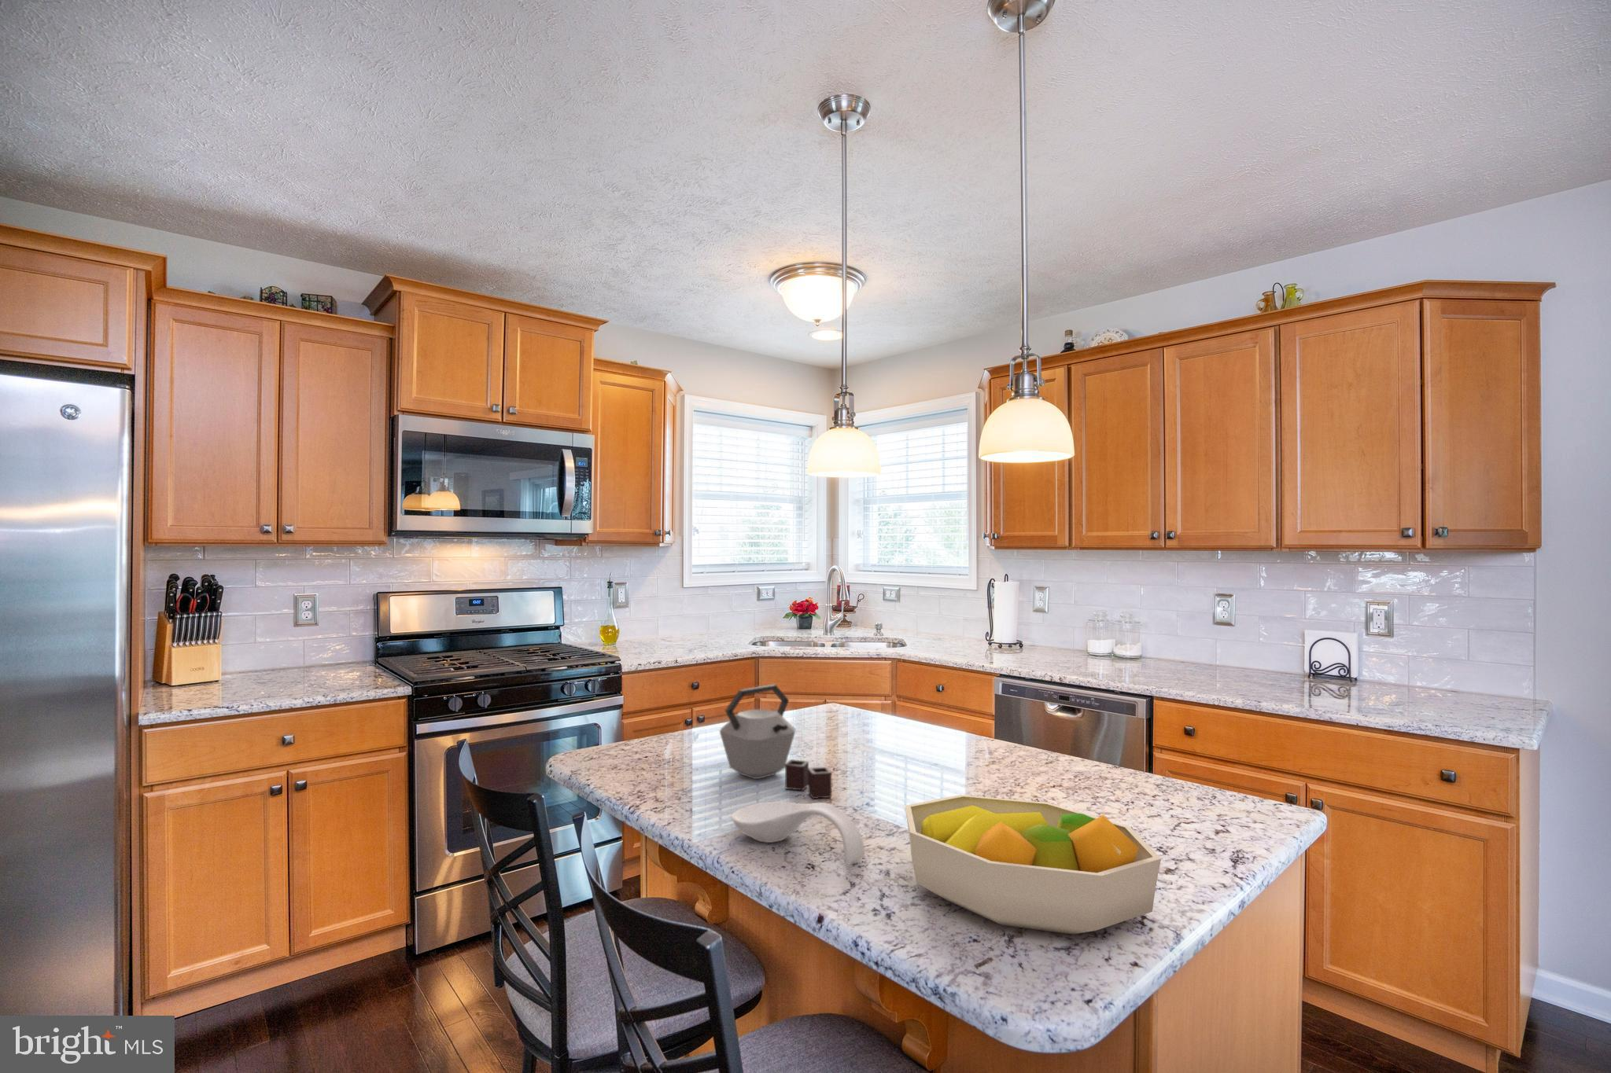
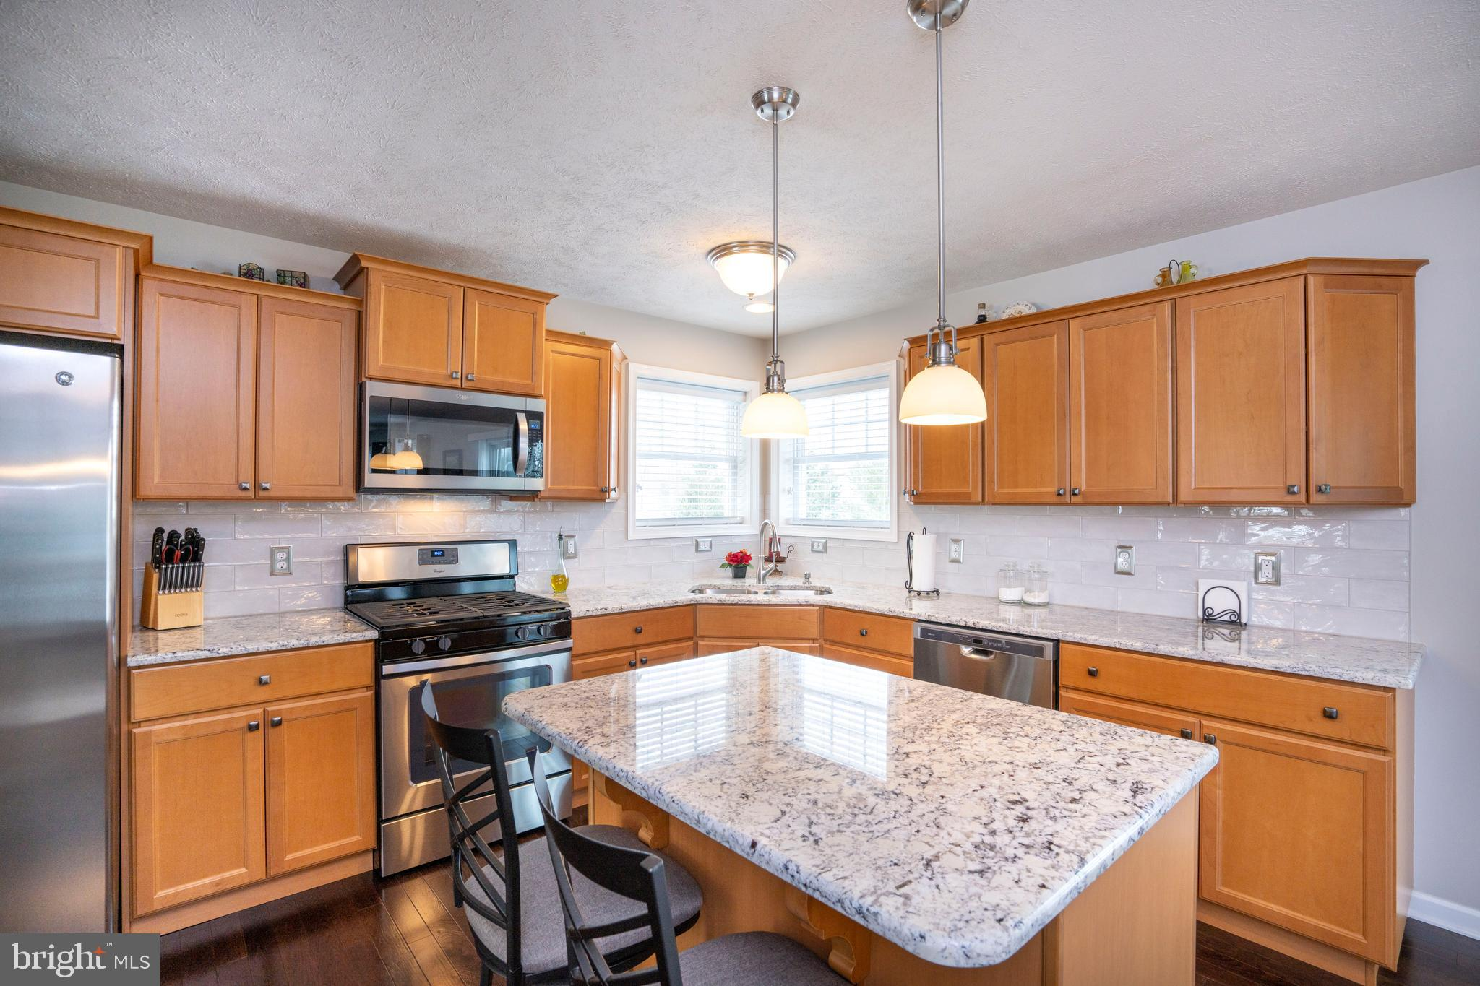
- spoon rest (797, 822)
- kettle (780, 736)
- fruit bowl (1020, 848)
